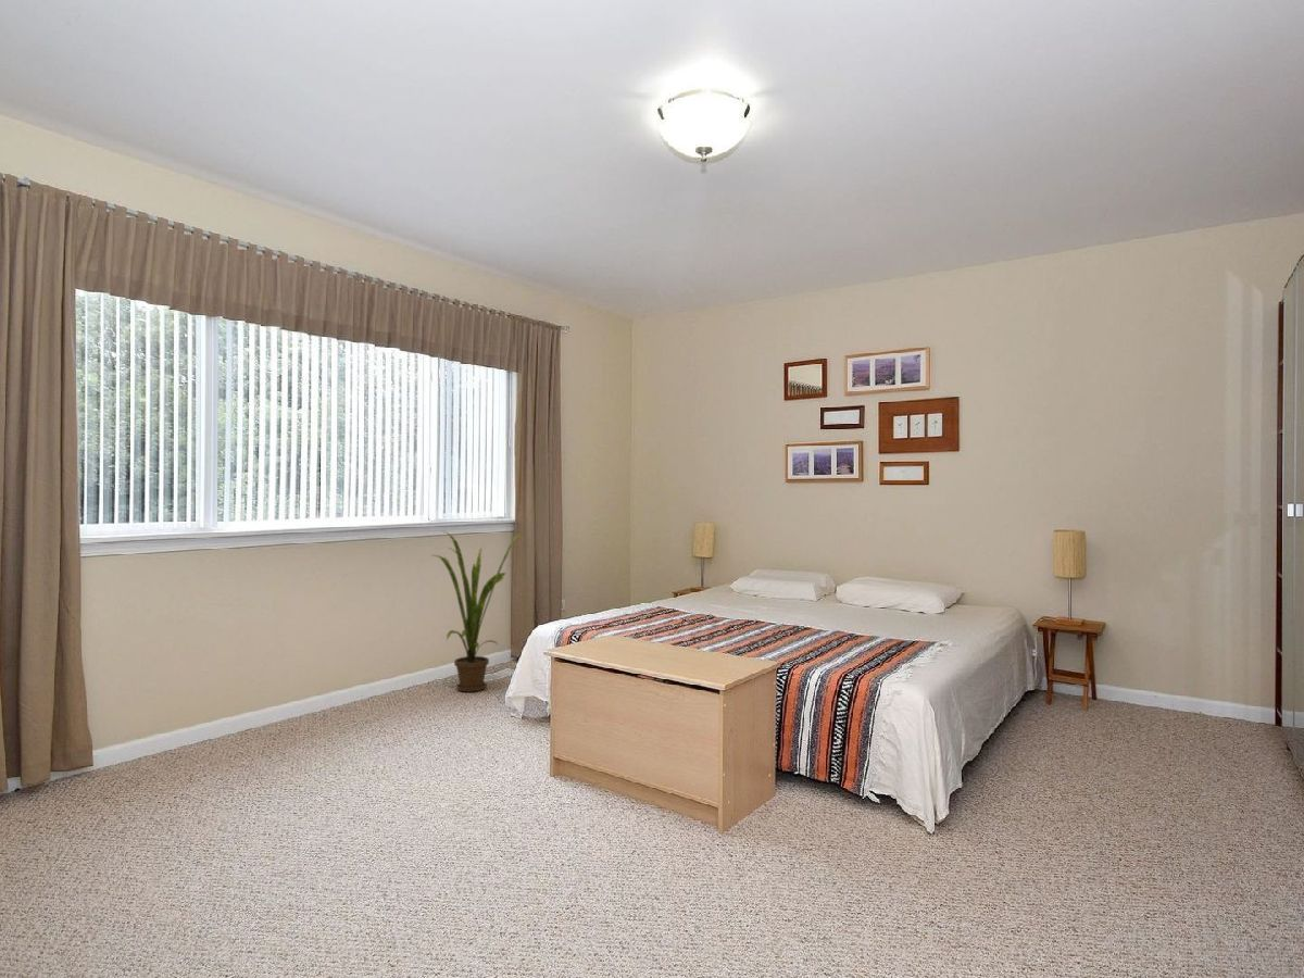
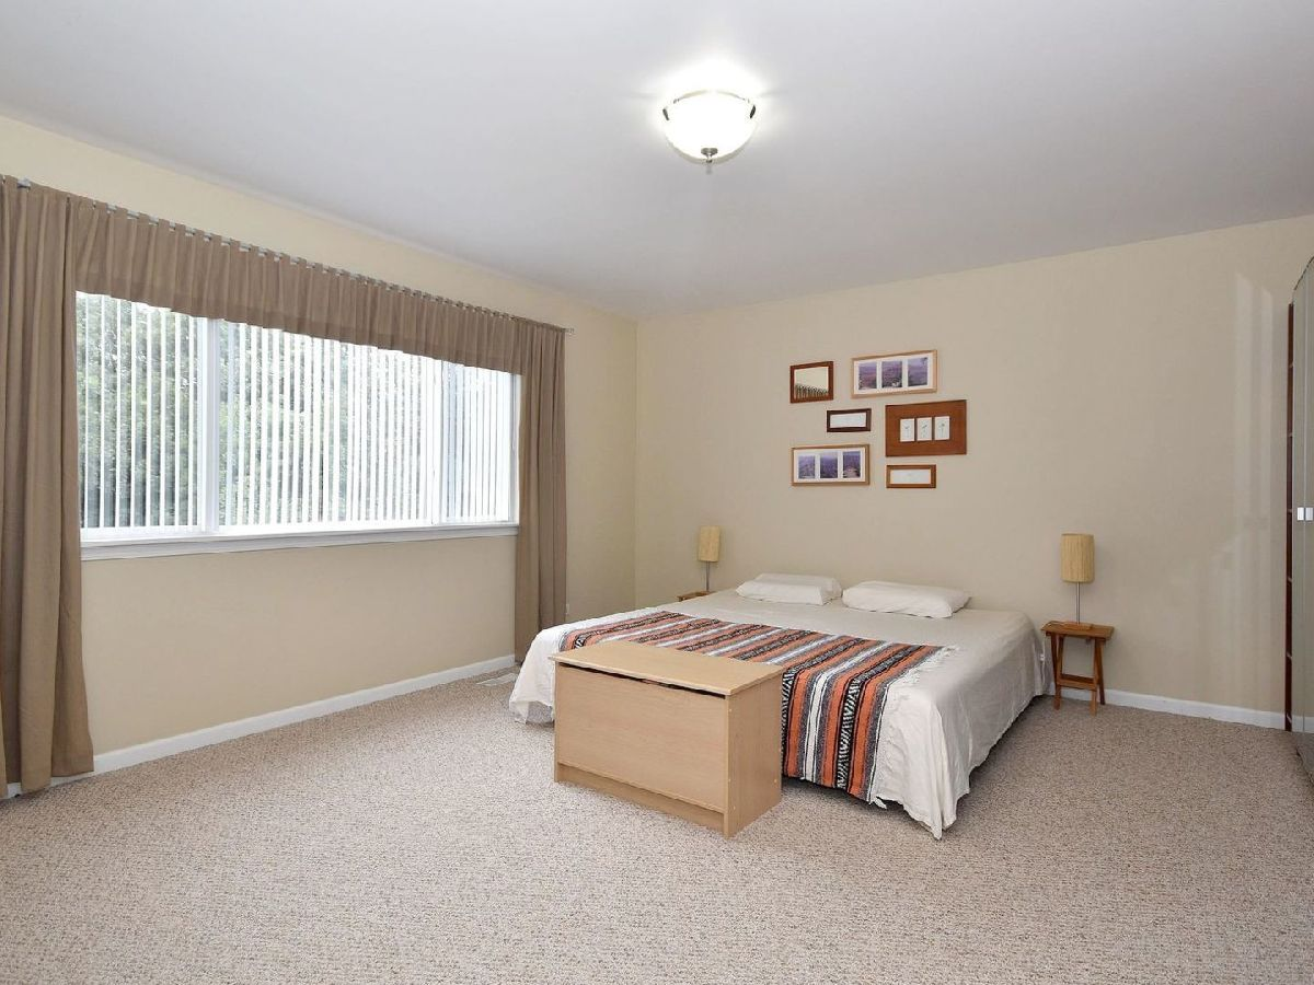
- house plant (463, 610)
